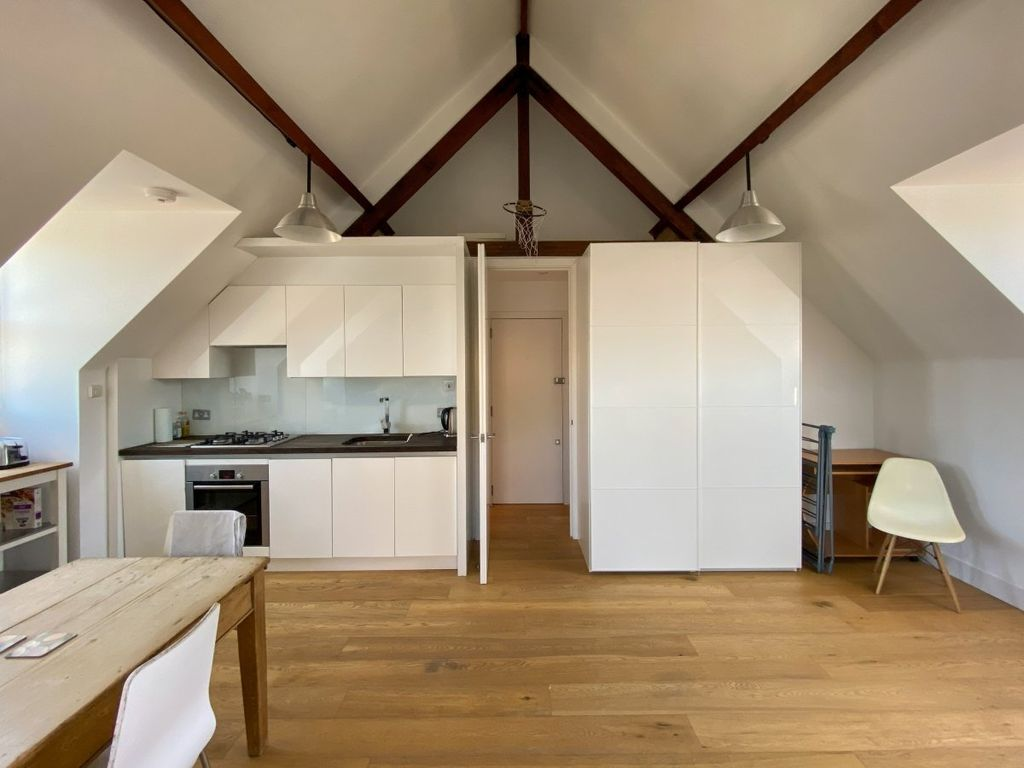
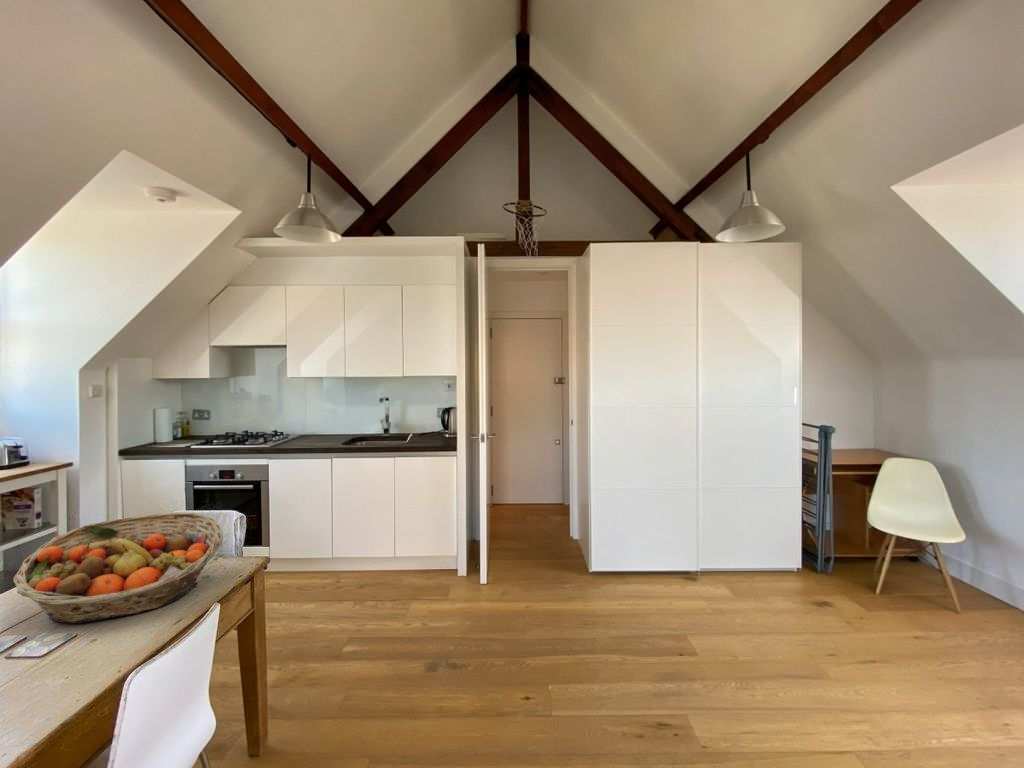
+ fruit basket (129, 562)
